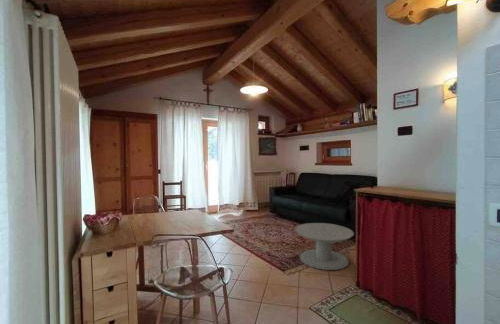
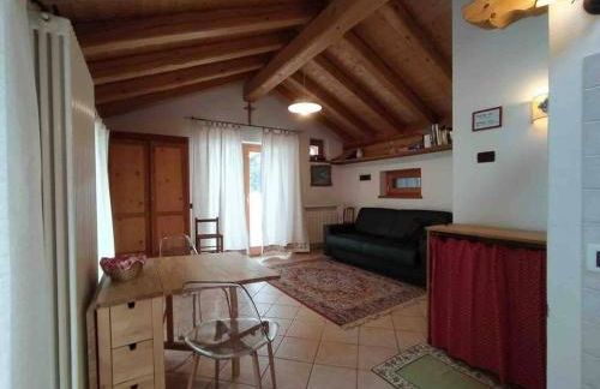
- side table (323, 244)
